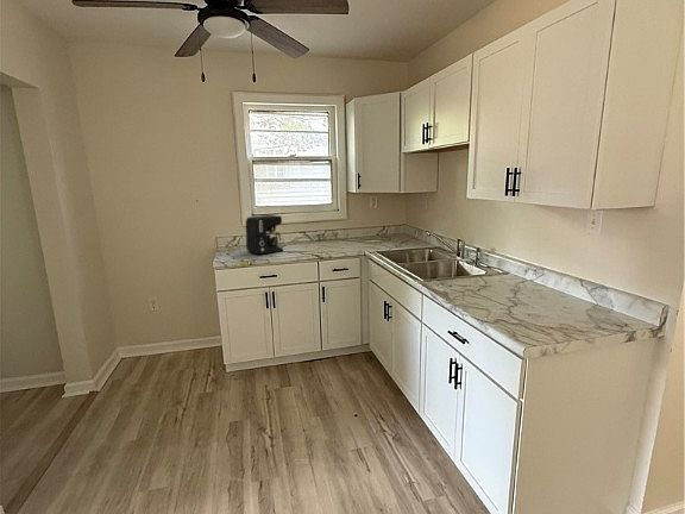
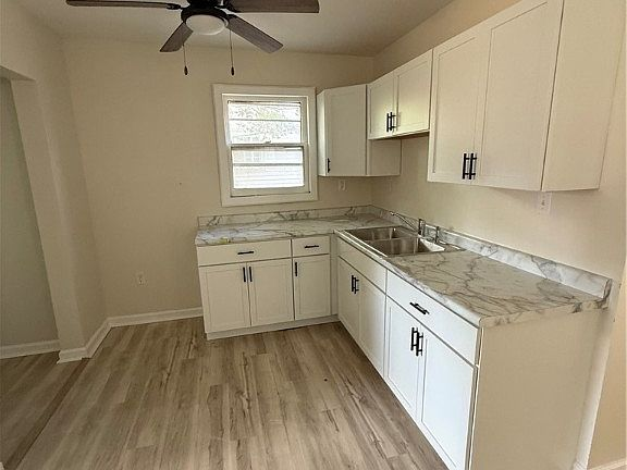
- coffee maker (265, 233)
